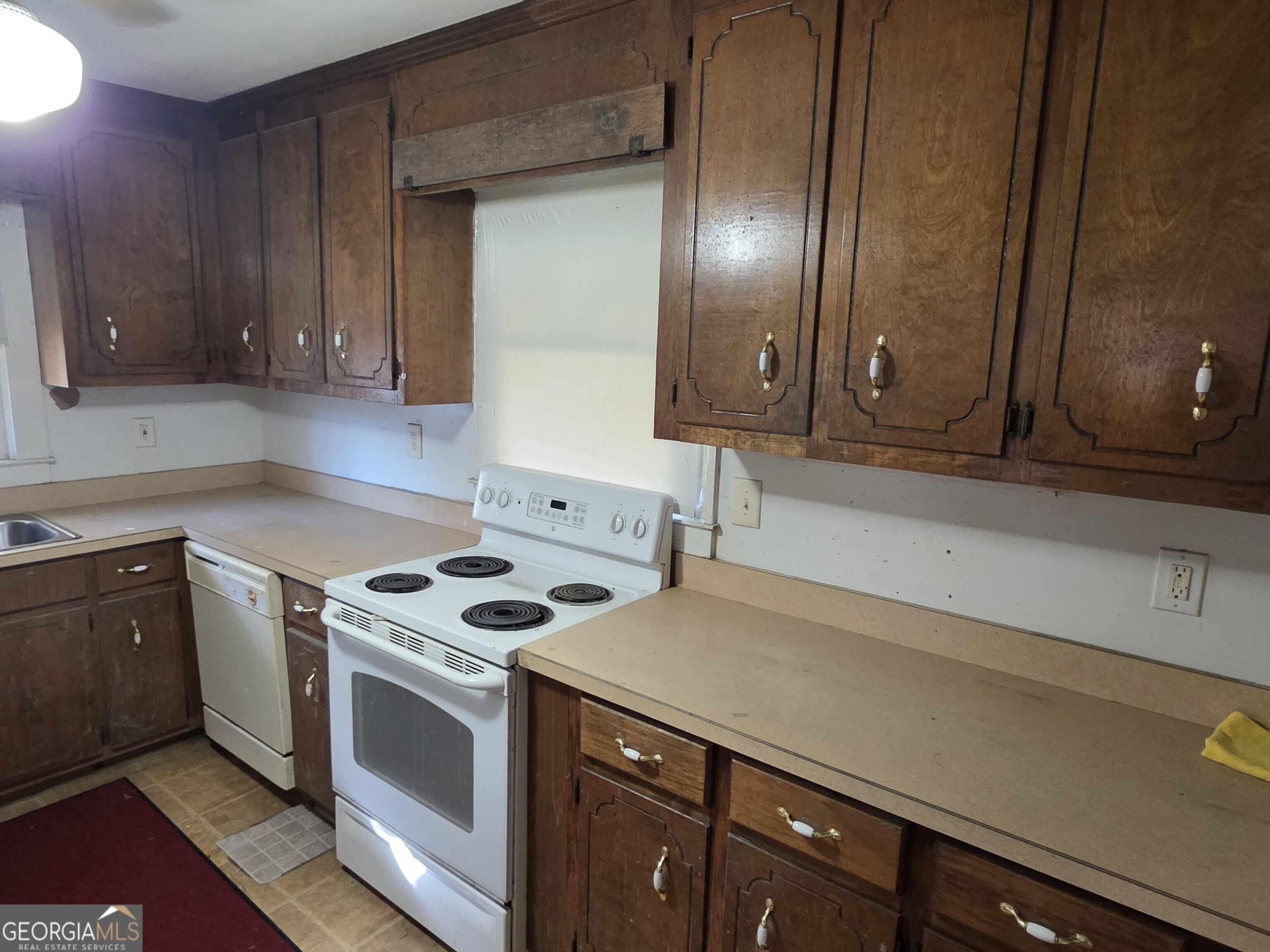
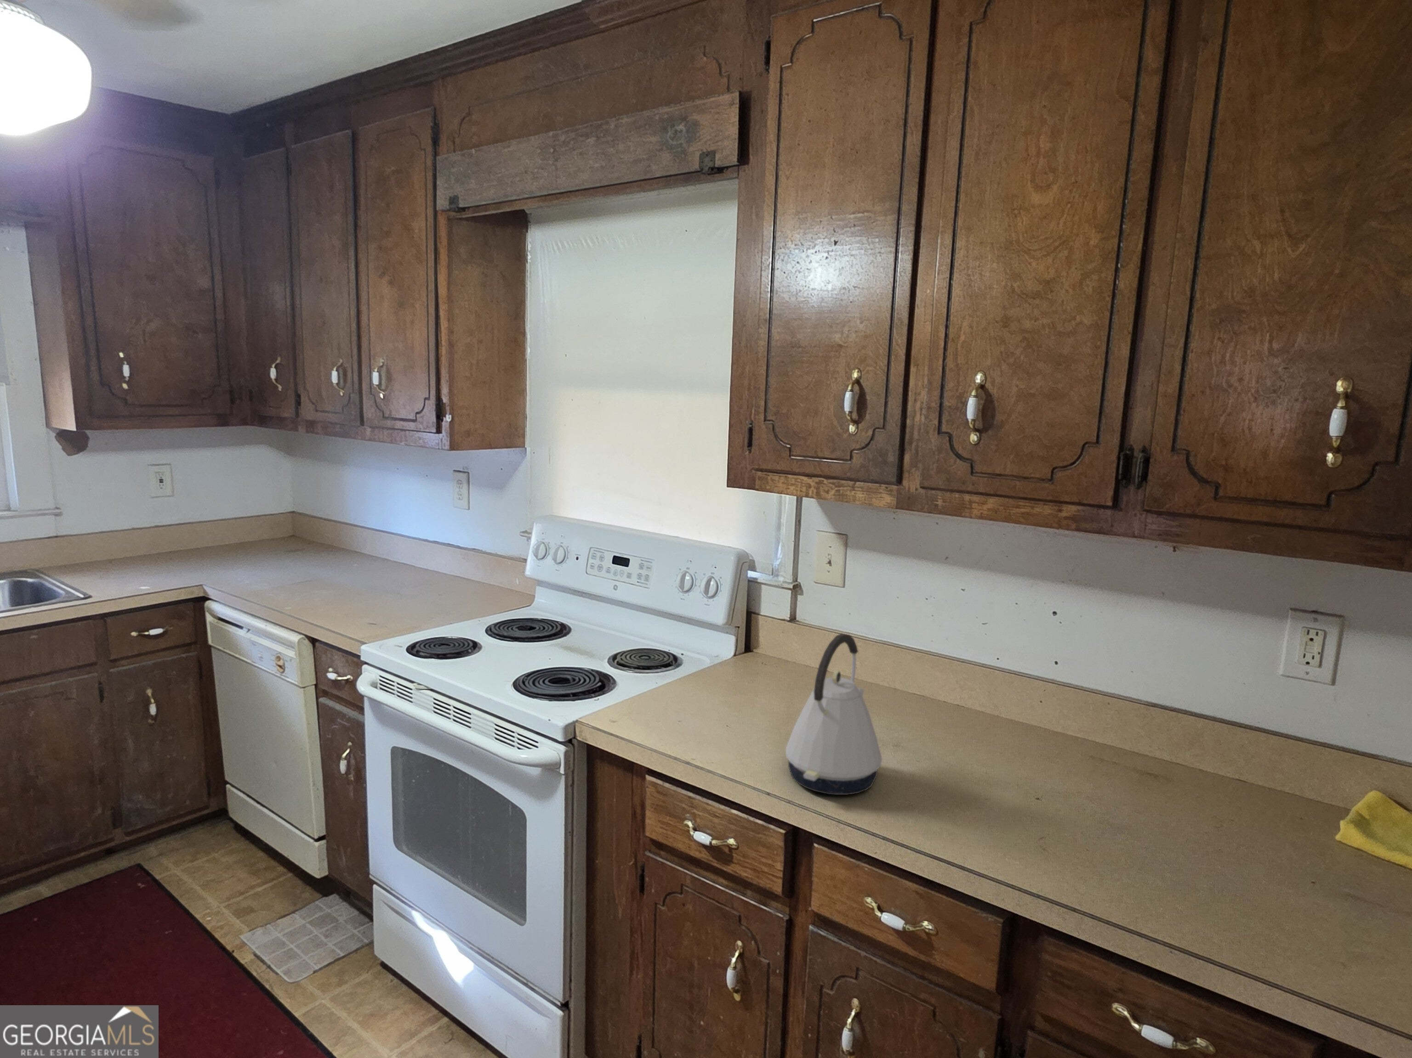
+ kettle (837, 707)
